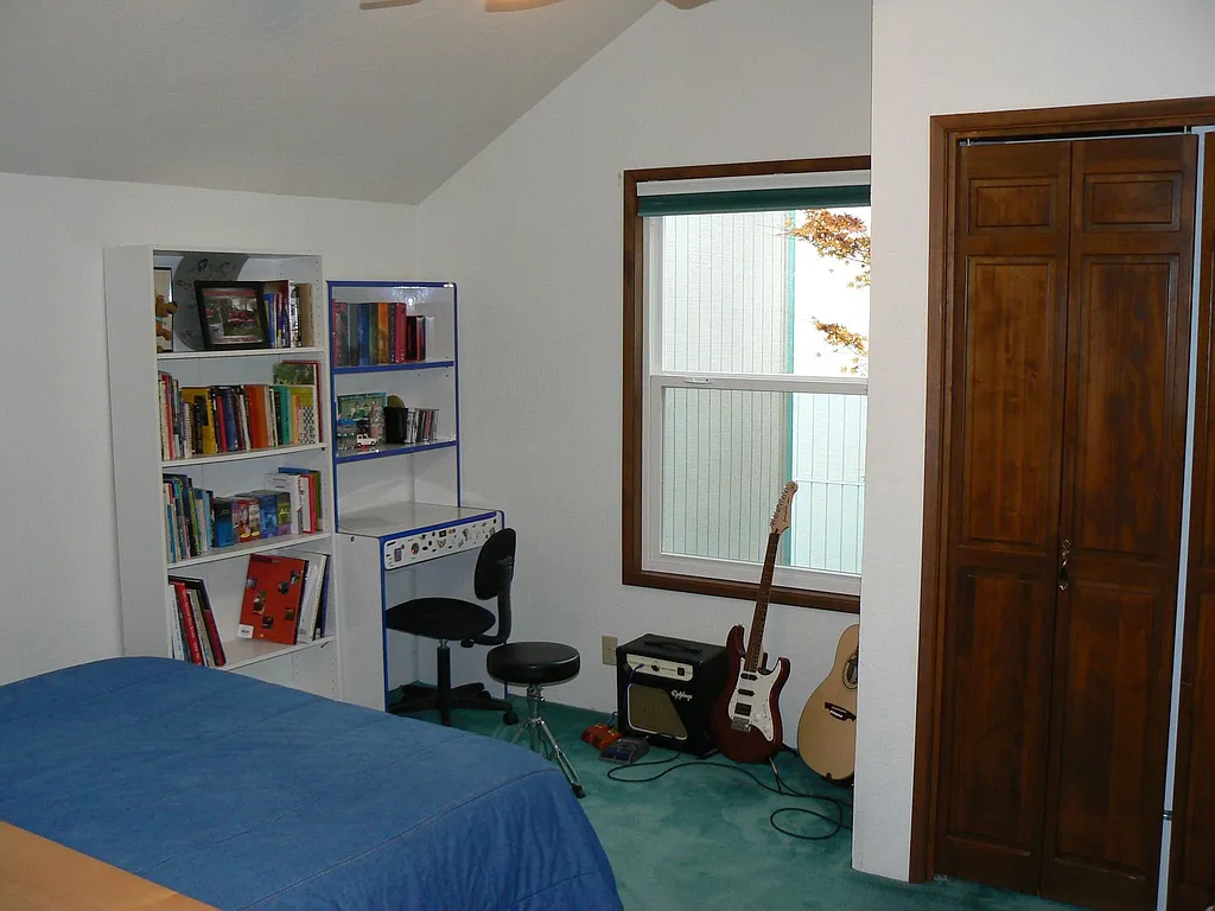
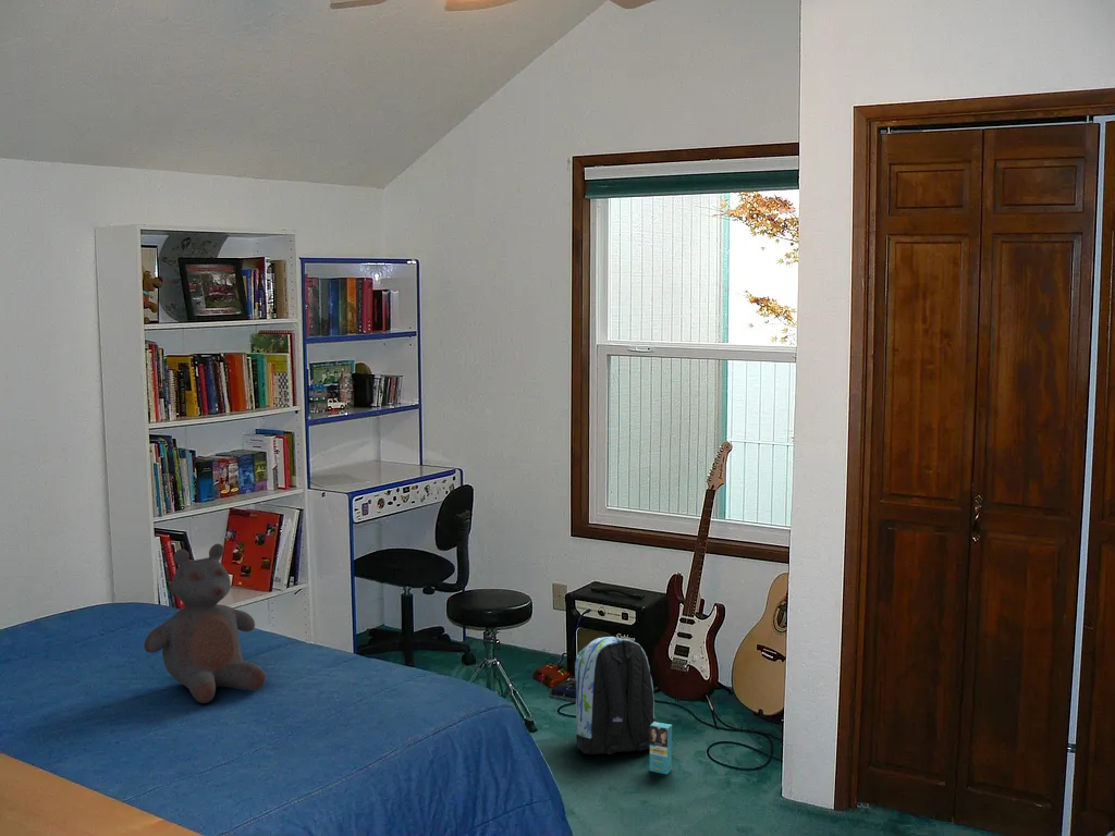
+ backpack (612, 690)
+ teddy bear (210, 619)
+ box (660, 748)
